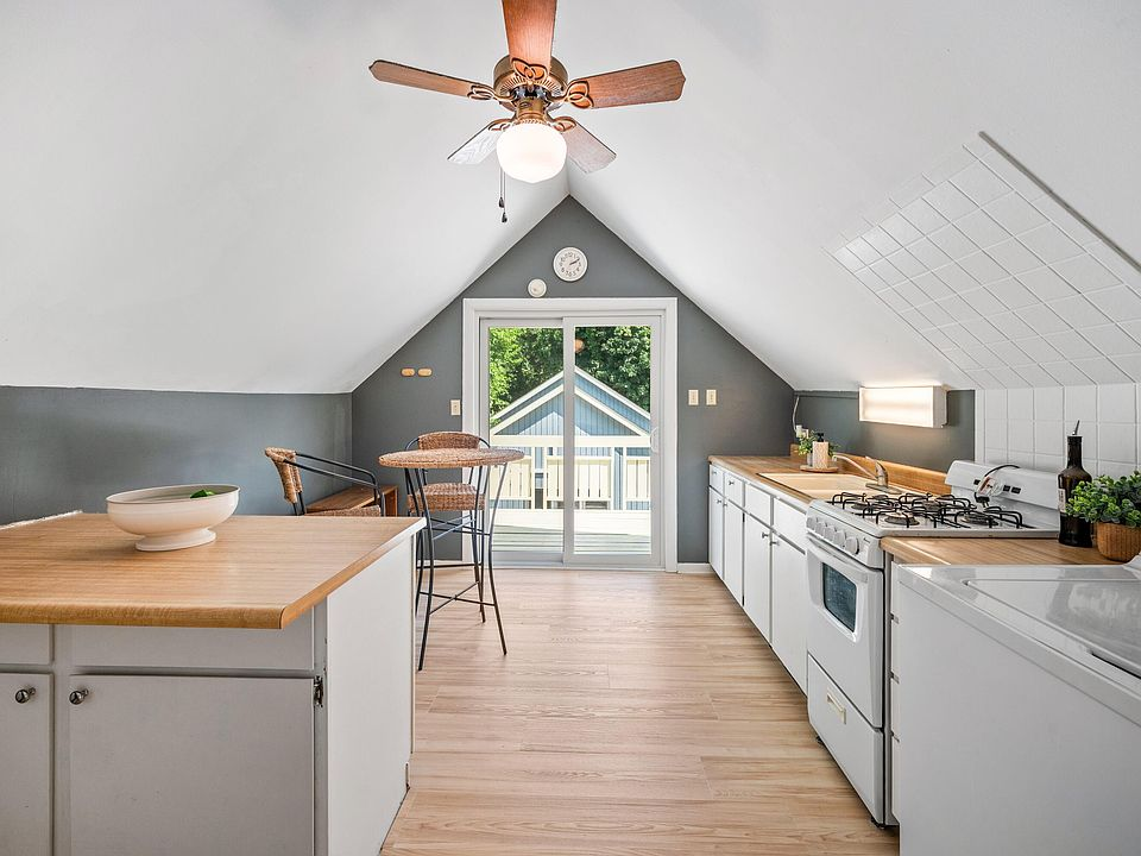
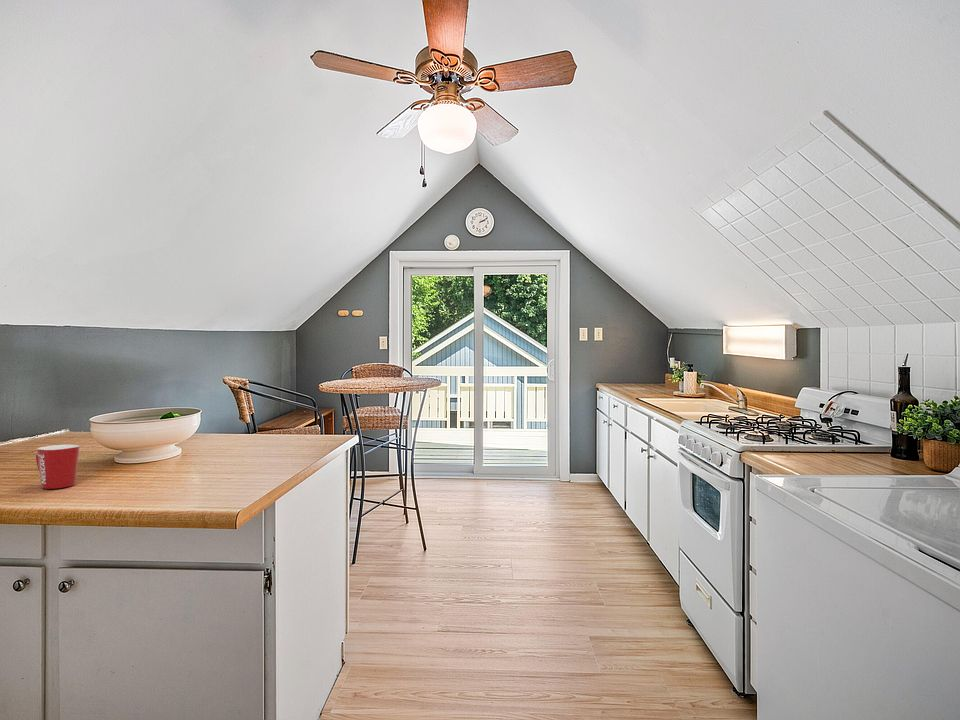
+ mug (53, 465)
